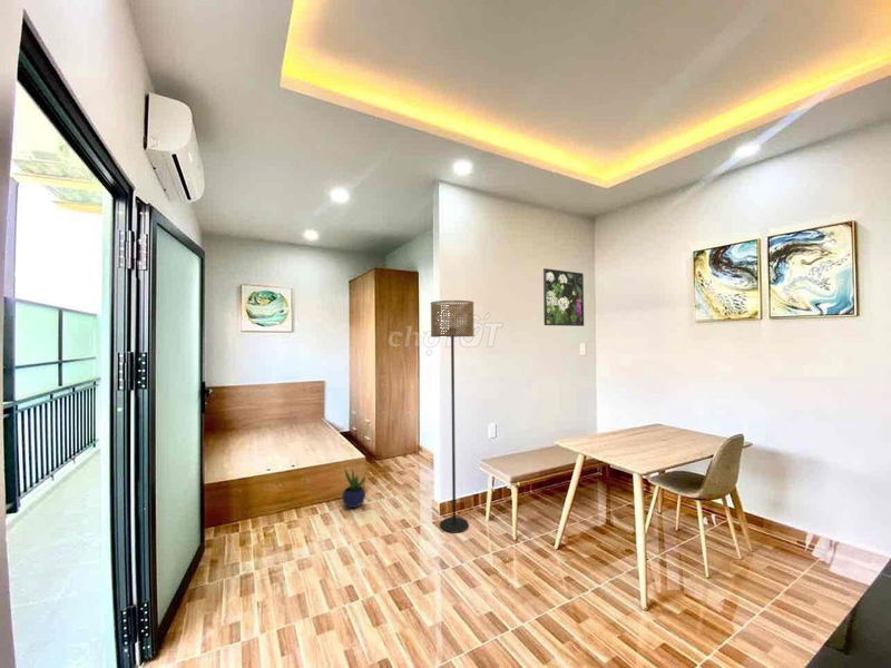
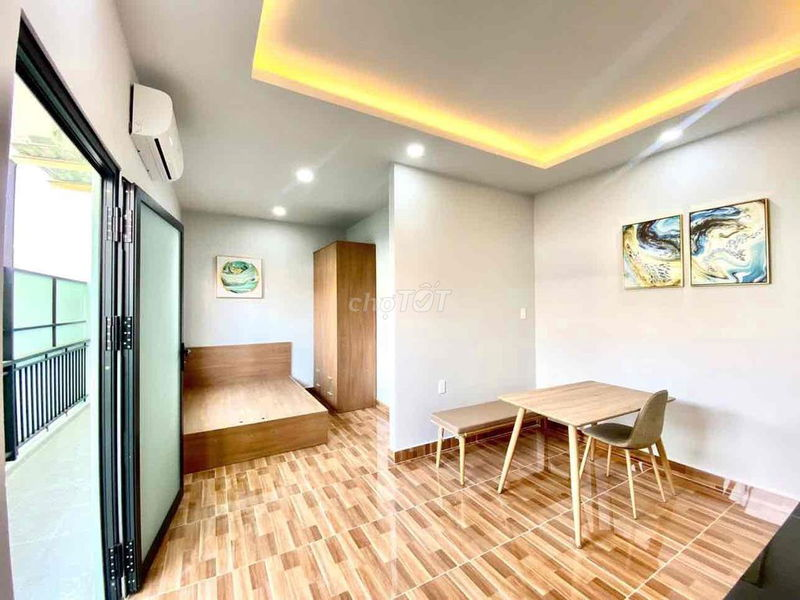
- floor lamp (452, 413)
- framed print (564, 298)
- potted plant (354, 485)
